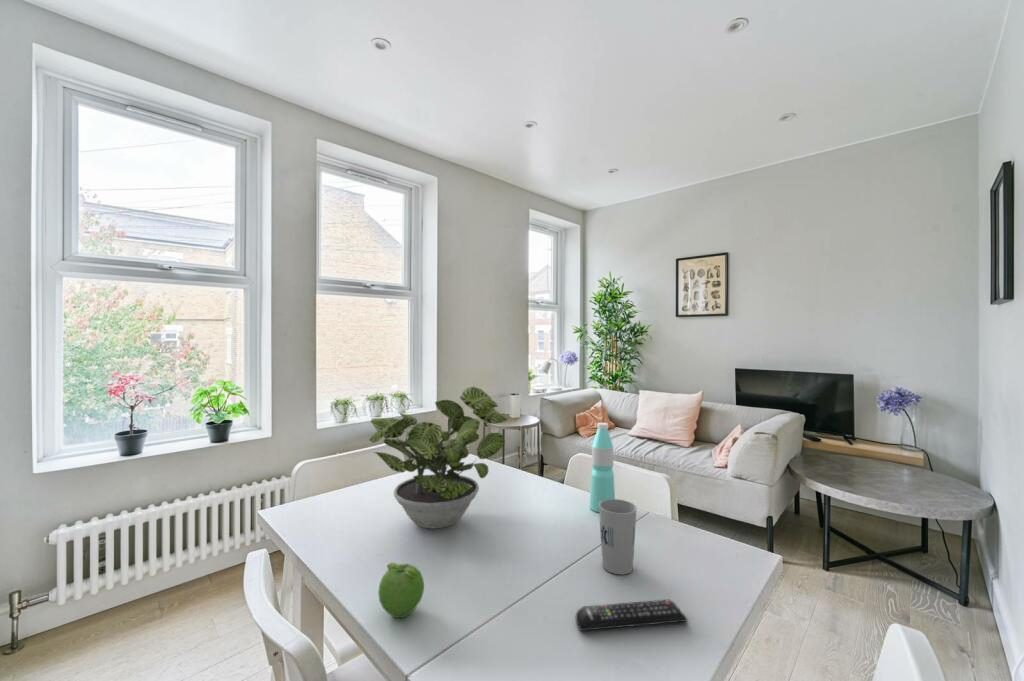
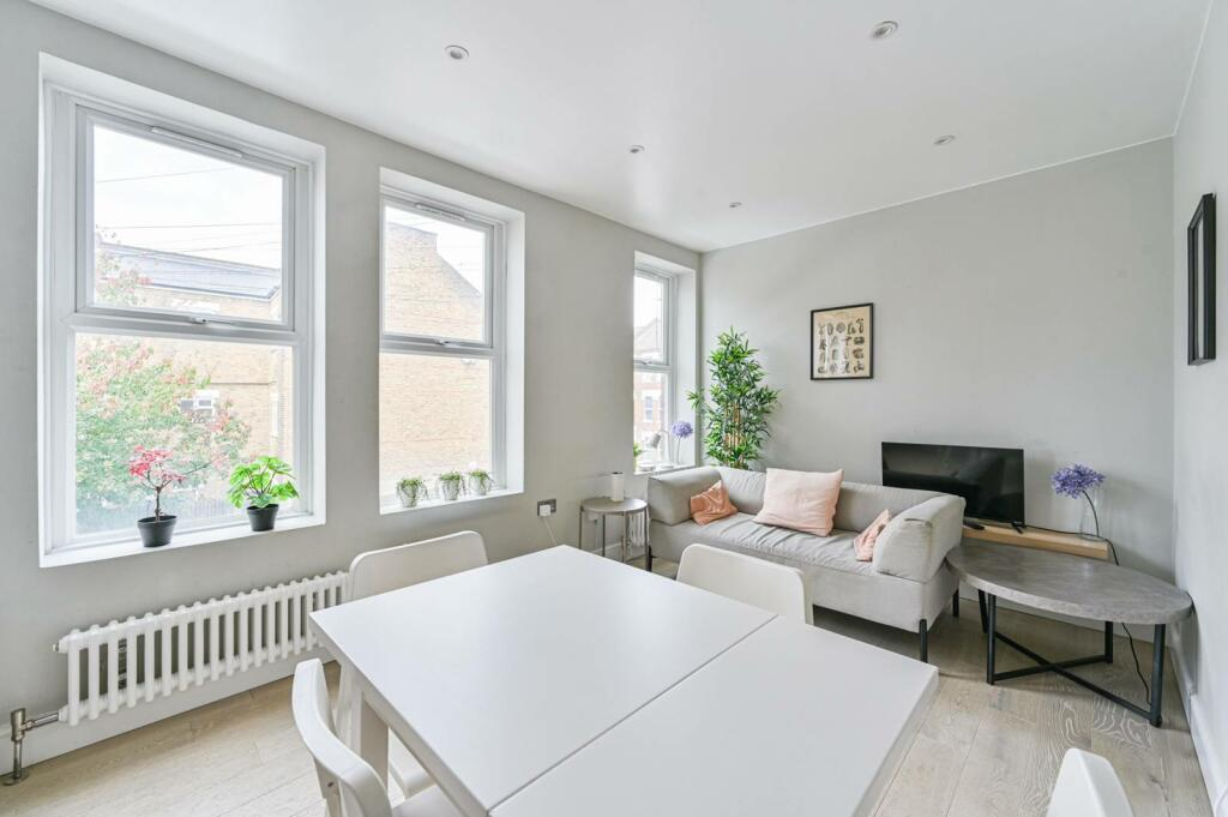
- remote control (631, 615)
- fruit (401, 587)
- potted plant (444, 454)
- water bottle (602, 465)
- cup (617, 536)
